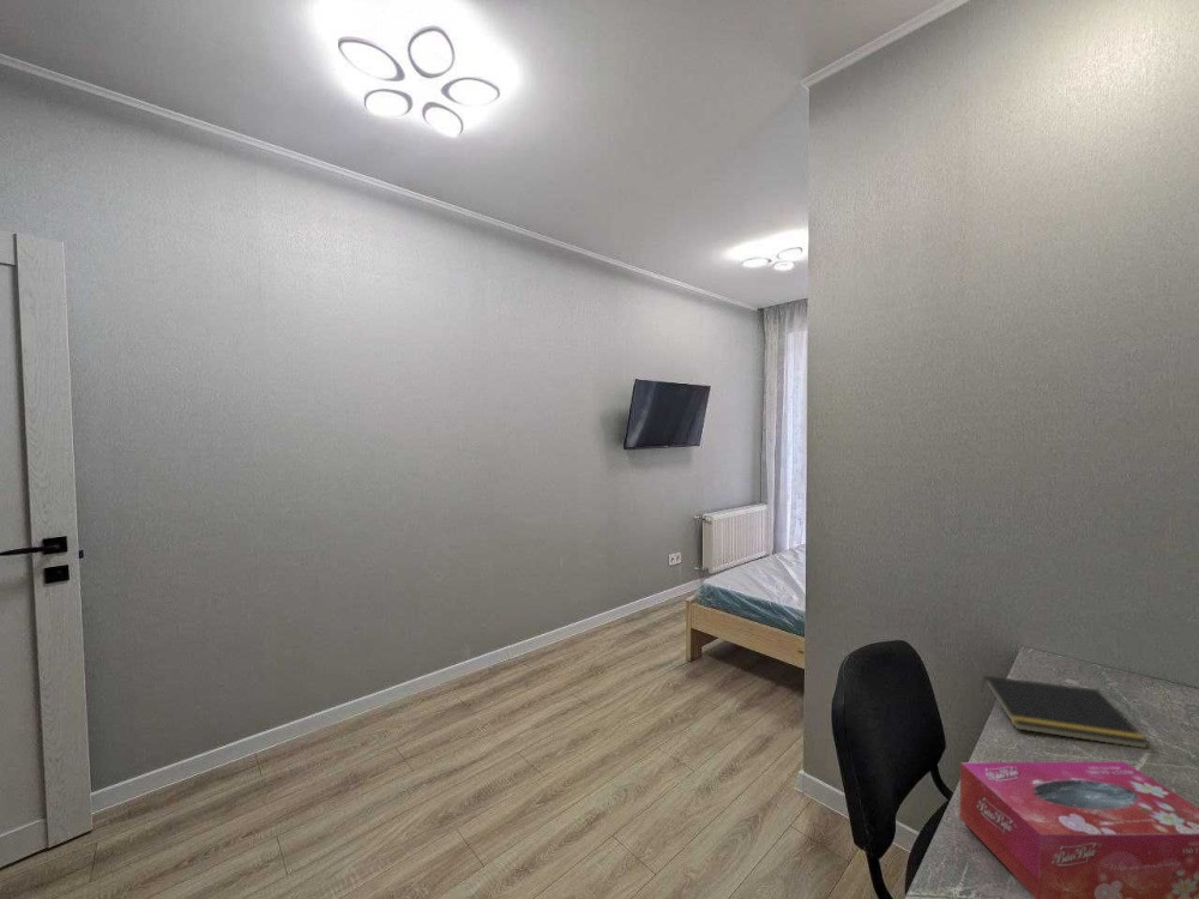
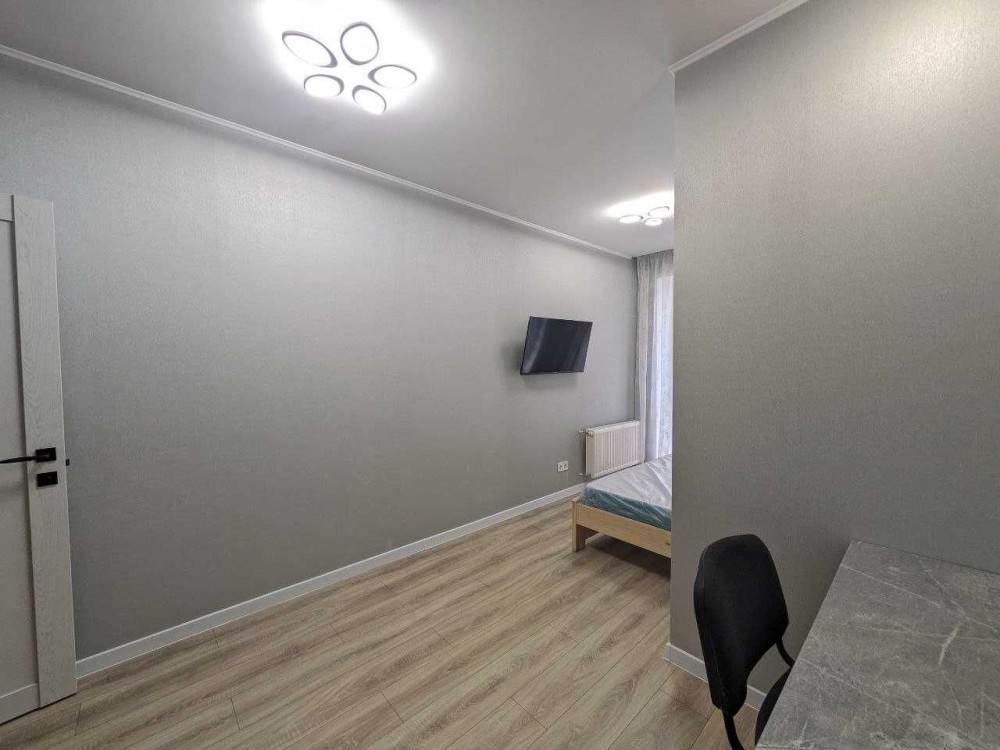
- notepad (1058, 708)
- tissue box (1085, 823)
